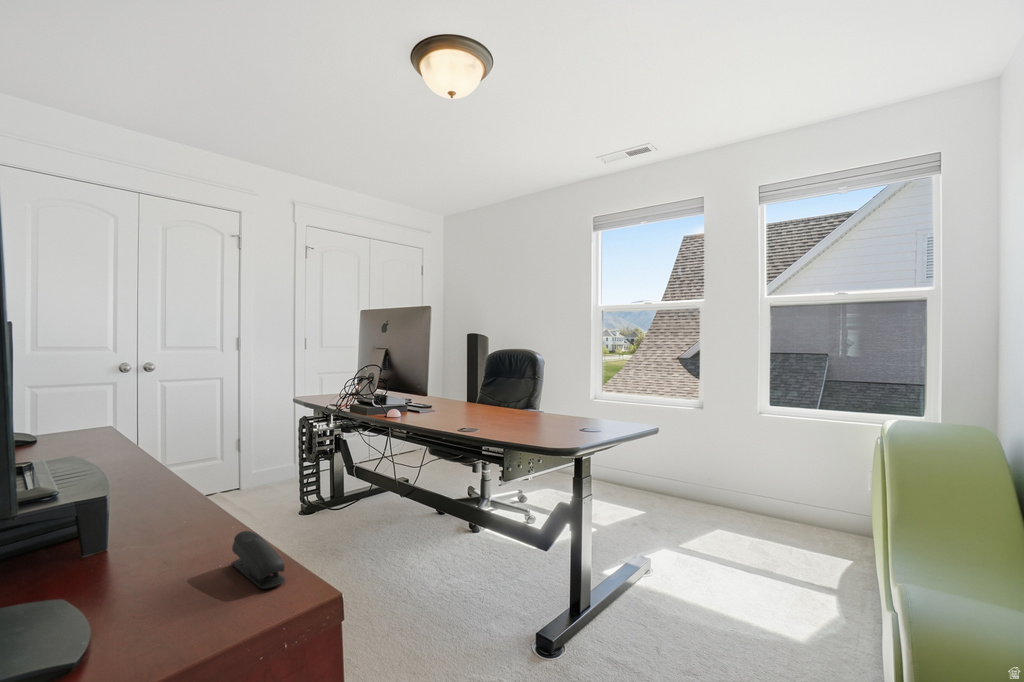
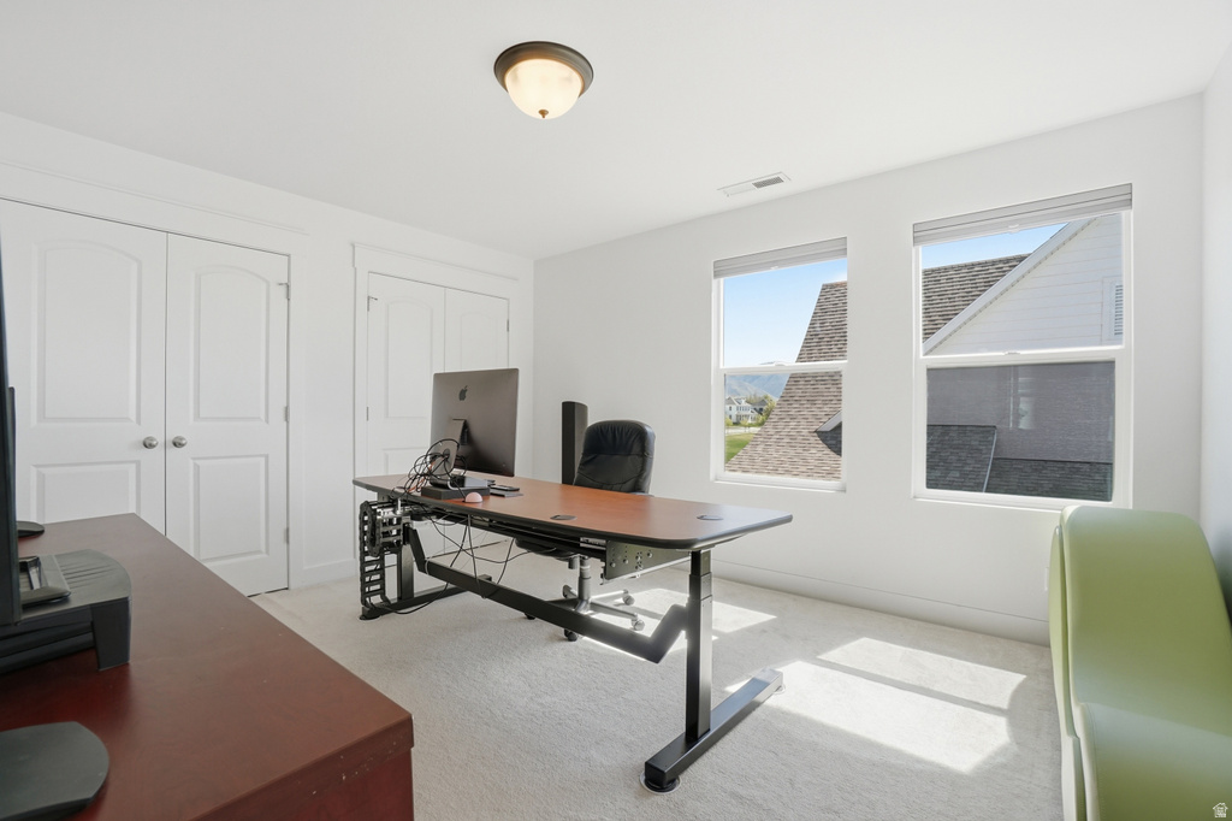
- stapler (257, 556)
